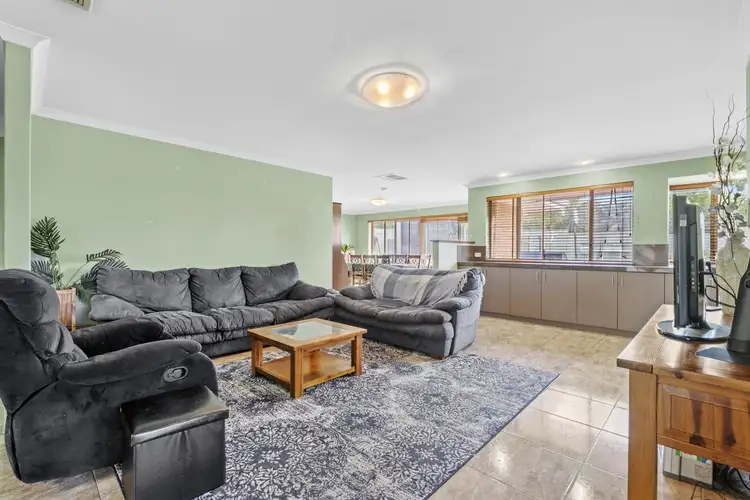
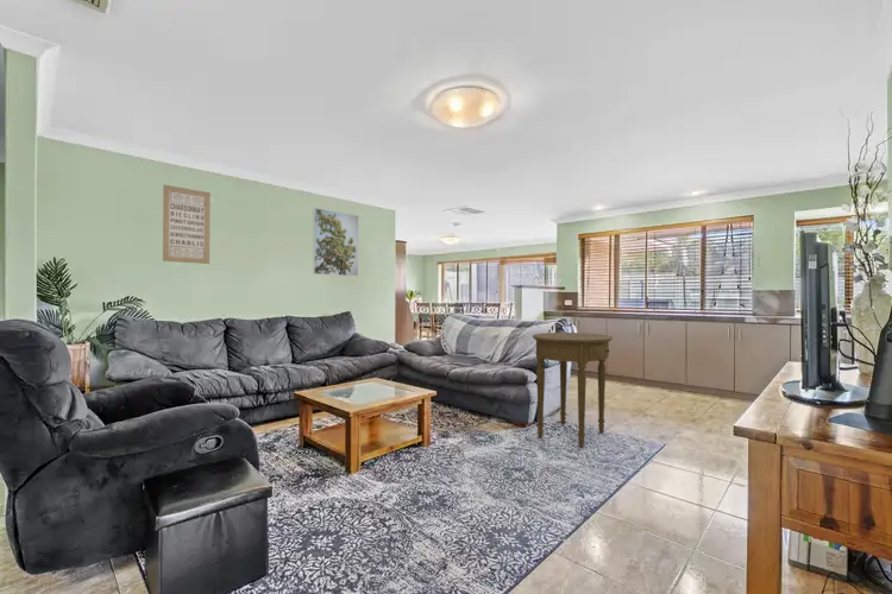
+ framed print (337, 244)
+ side table (565, 385)
+ wall art (187, 225)
